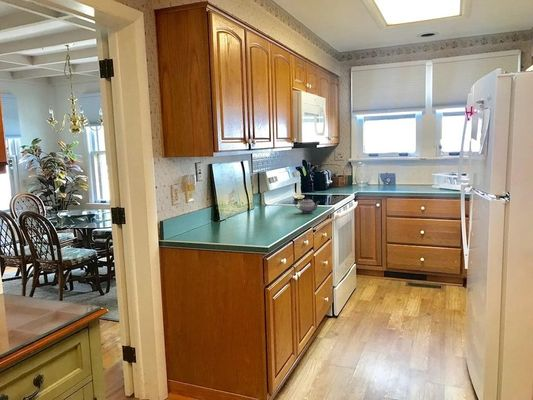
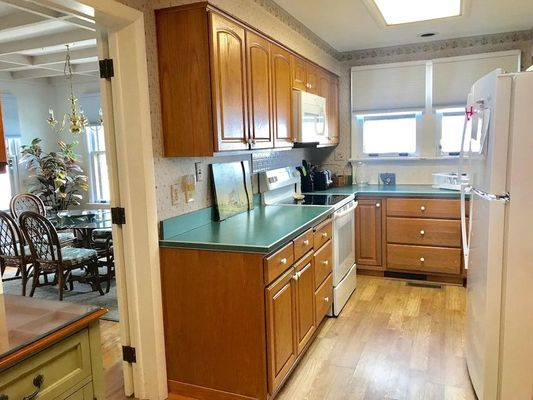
- teapot (307, 204)
